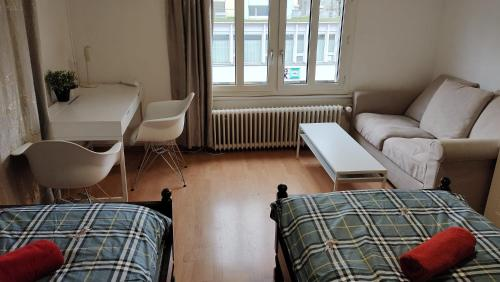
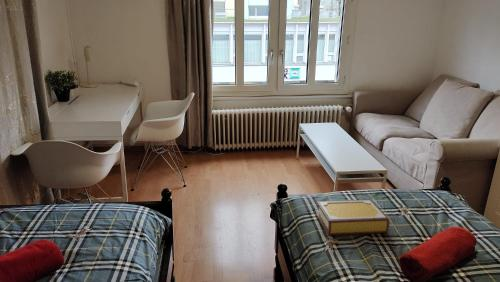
+ book (350, 216)
